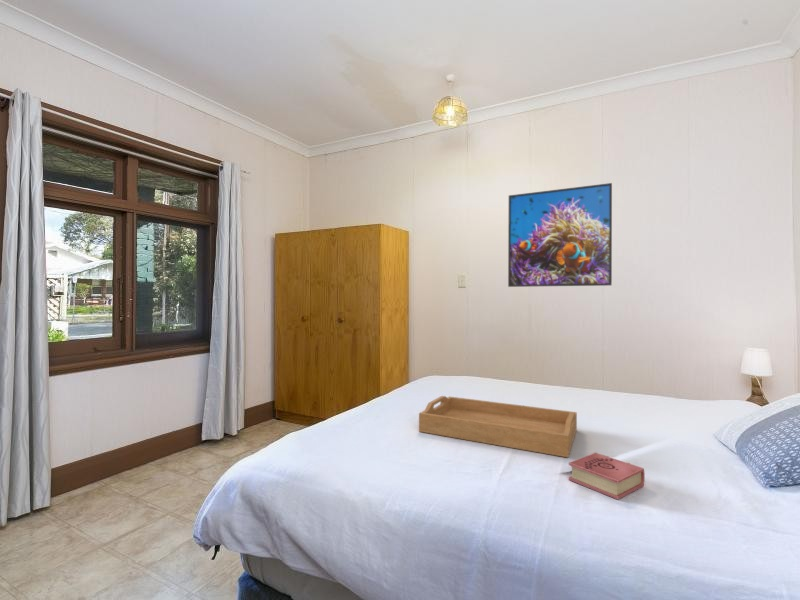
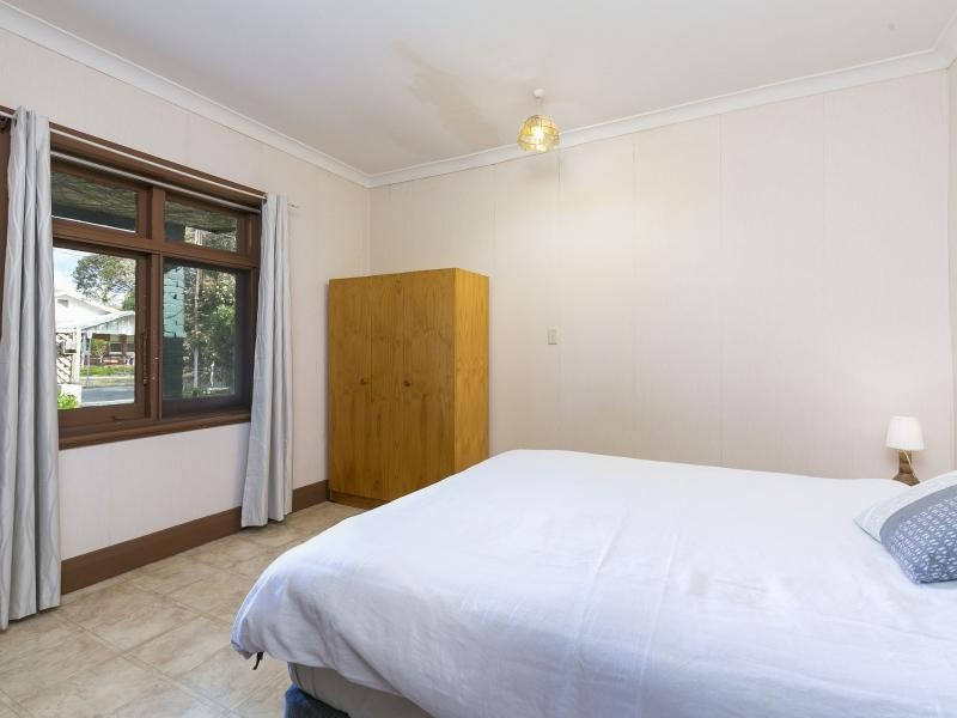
- serving tray (498, 419)
- book (606, 473)
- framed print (557, 237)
